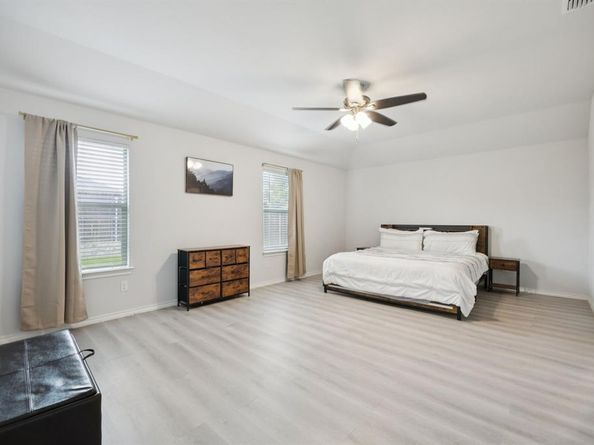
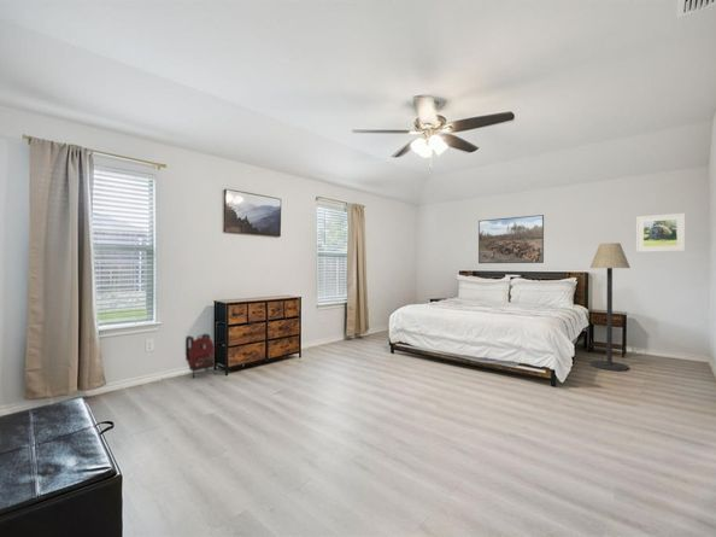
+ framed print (659, 233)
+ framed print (509, 240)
+ backpack (199, 355)
+ floor lamp (609, 304)
